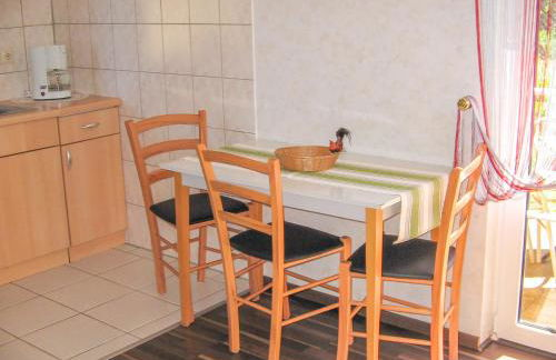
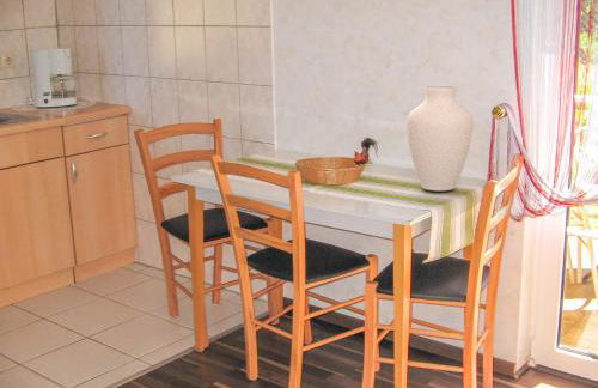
+ vase (439, 139)
